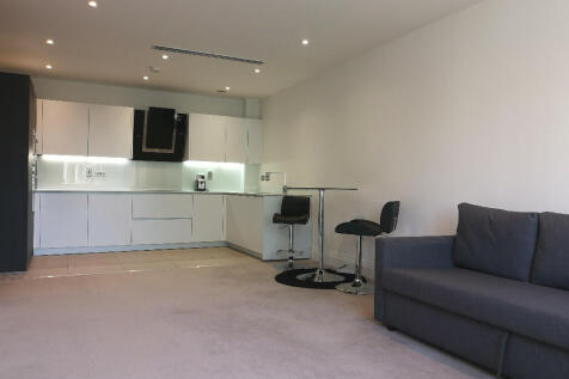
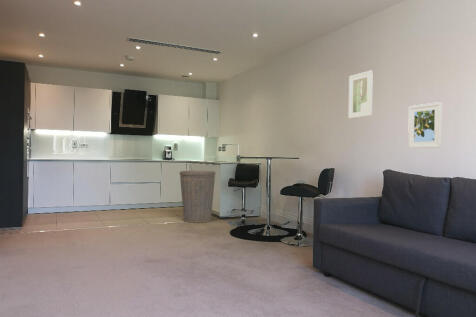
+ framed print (424, 126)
+ trash can (197, 195)
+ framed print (360, 95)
